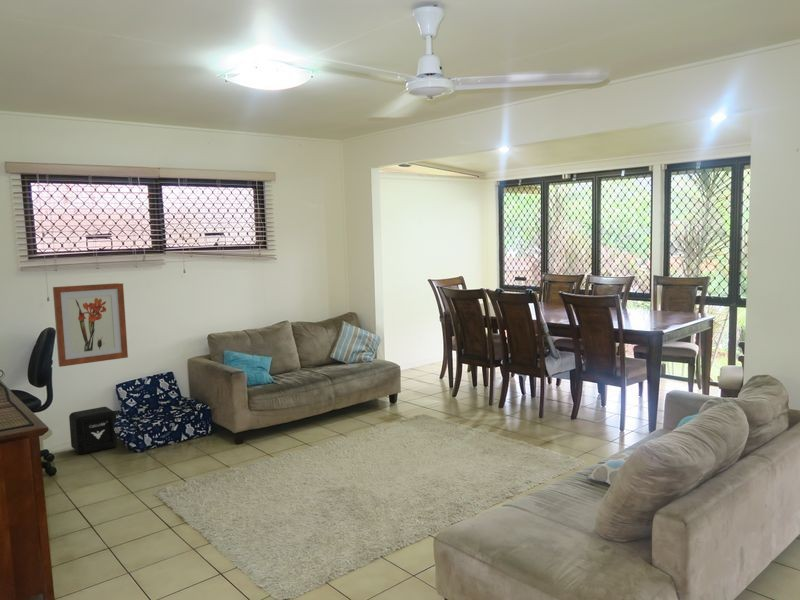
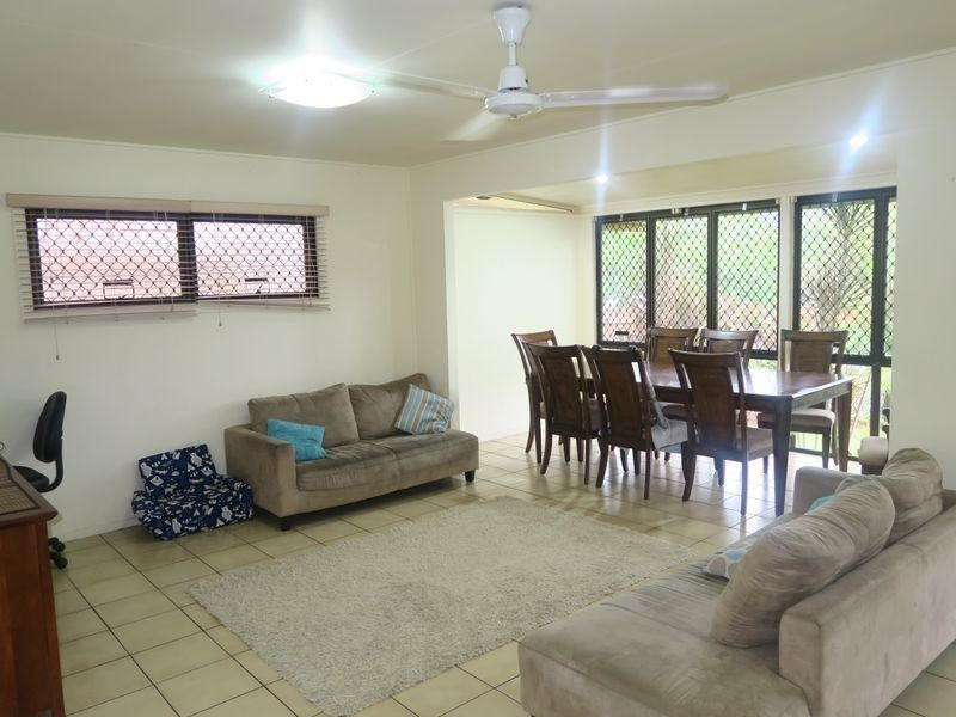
- wall art (91, 323)
- air purifier (94, 430)
